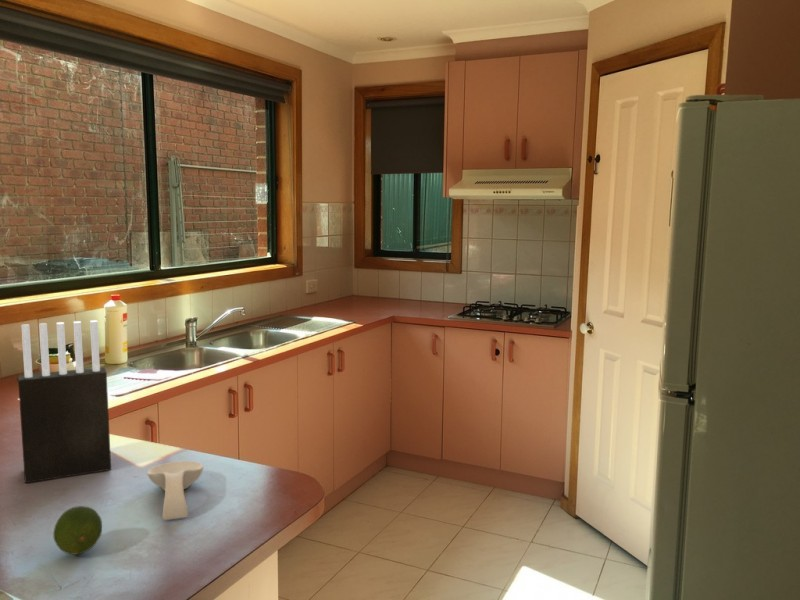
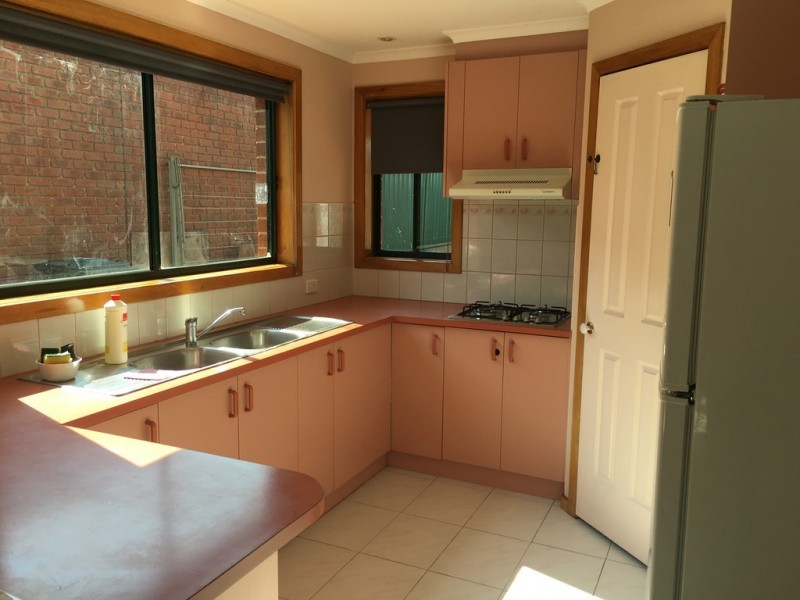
- fruit (78, 530)
- spoon rest (175, 480)
- knife block (64, 394)
